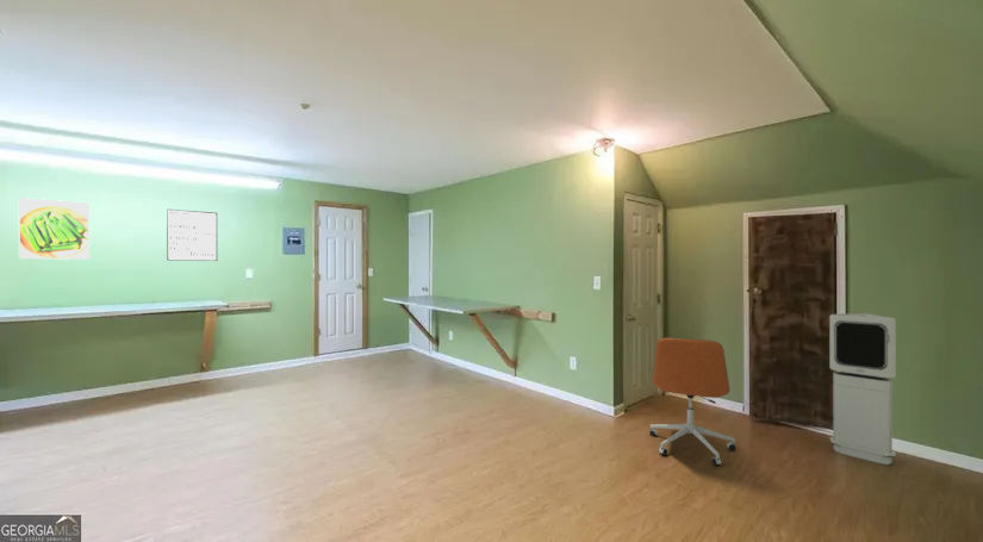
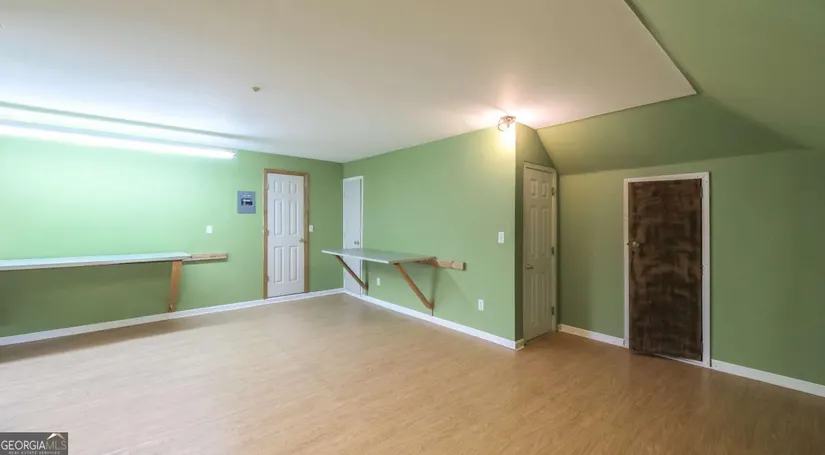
- wall art (192, 236)
- air purifier (863, 382)
- office chair (690, 390)
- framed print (55, 229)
